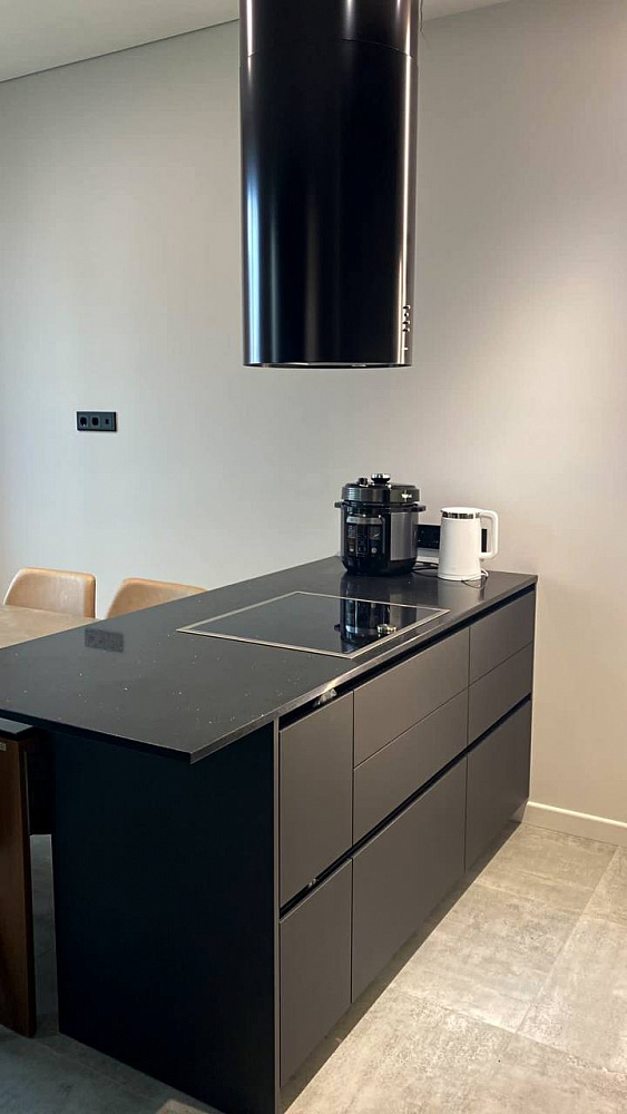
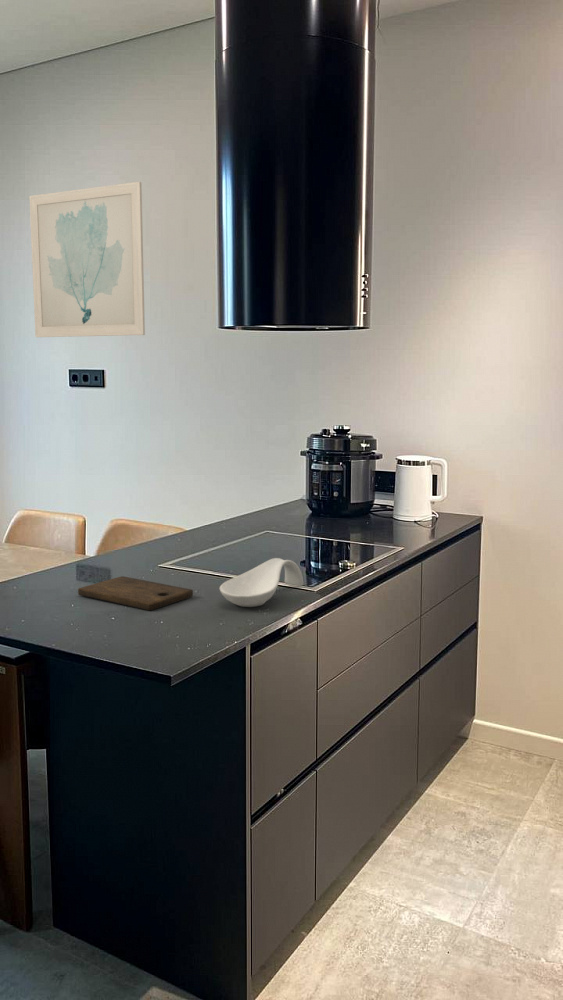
+ spoon rest (264, 580)
+ cutting board (135, 592)
+ wall art (85, 263)
